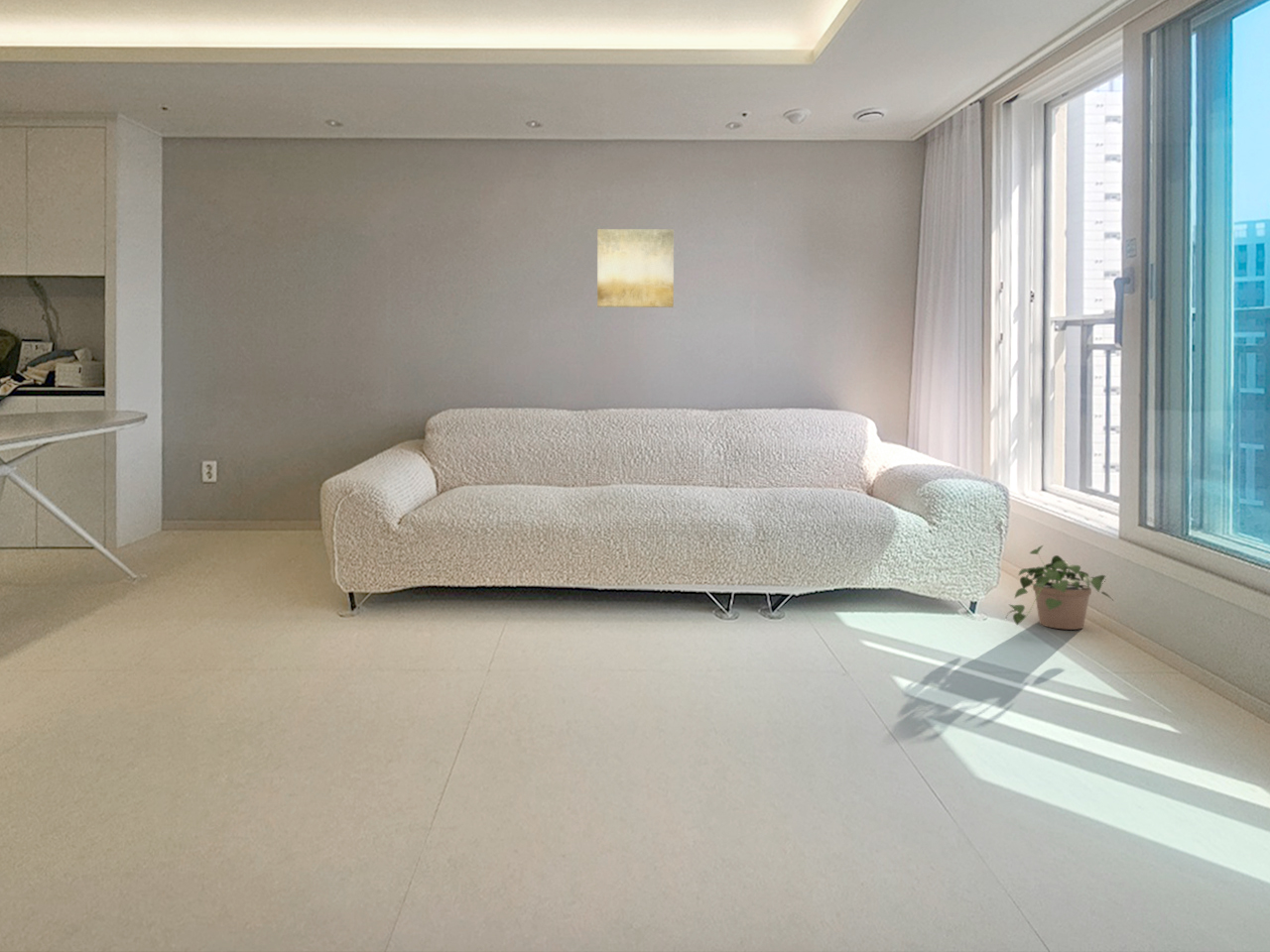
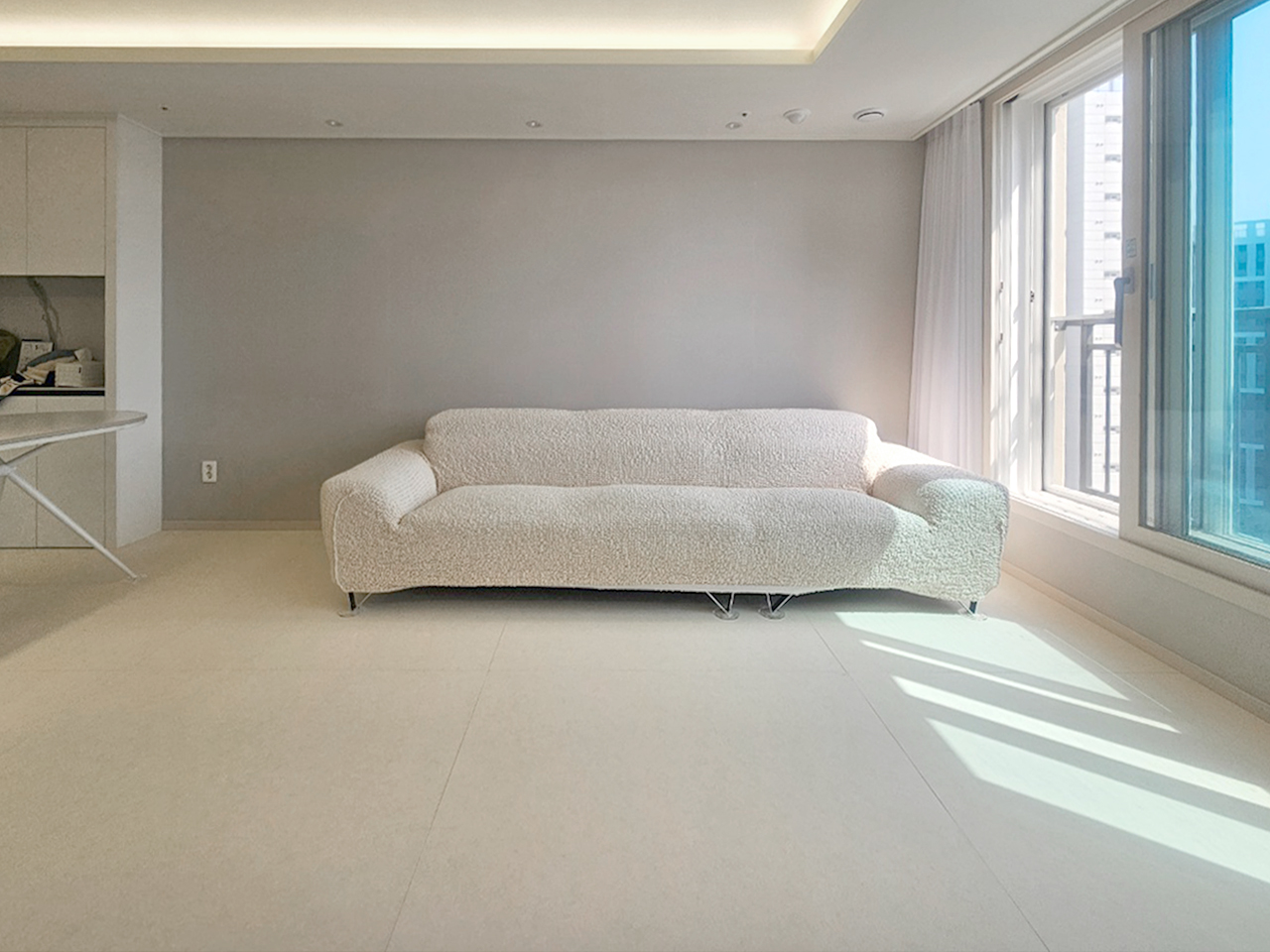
- potted plant (1049, 586)
- wall art (635, 268)
